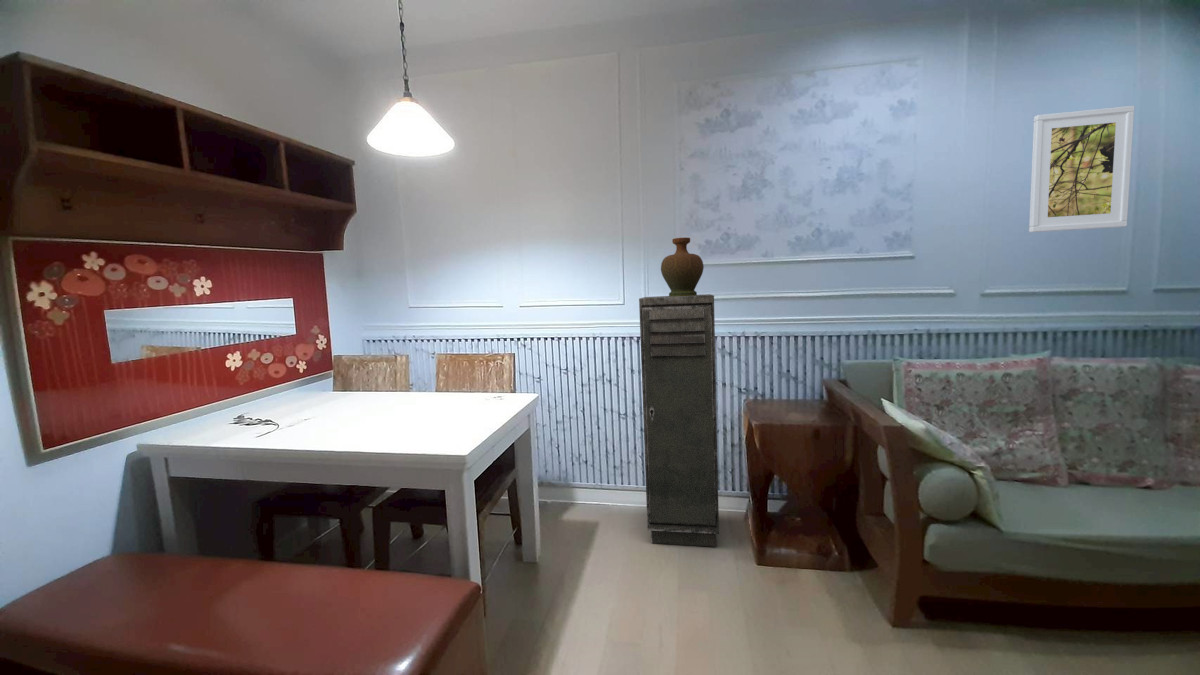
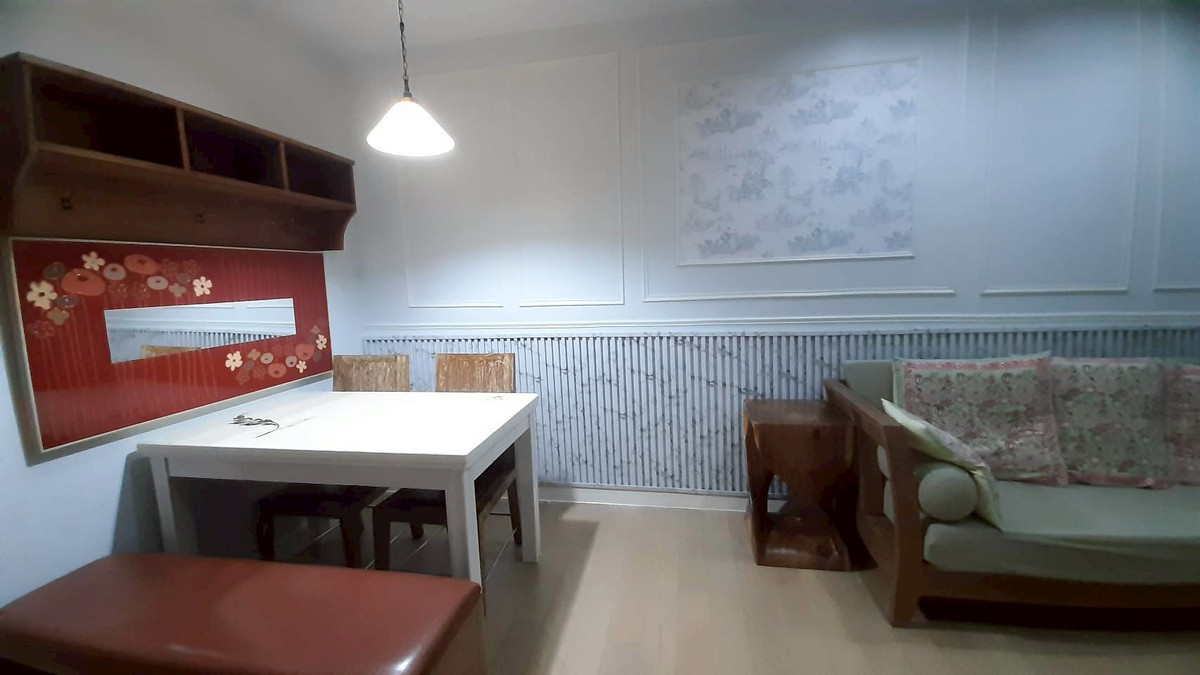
- storage cabinet (680, 414)
- decorative vase (682, 267)
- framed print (1080, 171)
